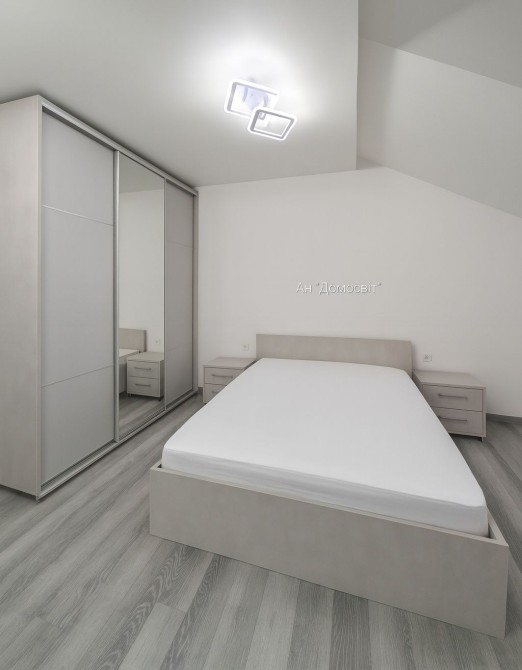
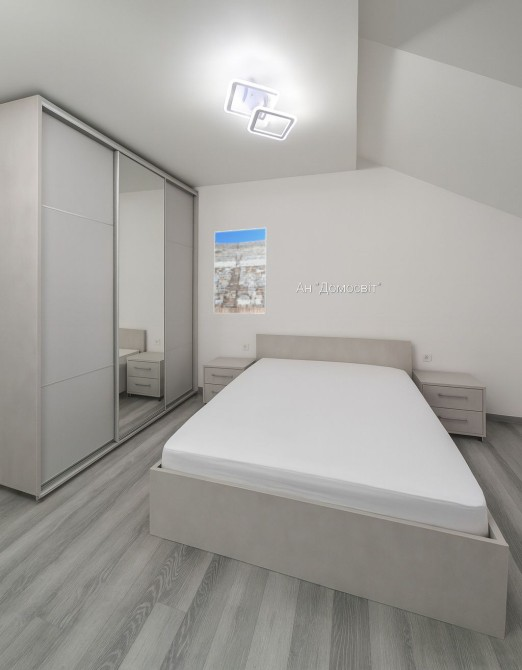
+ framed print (239, 271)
